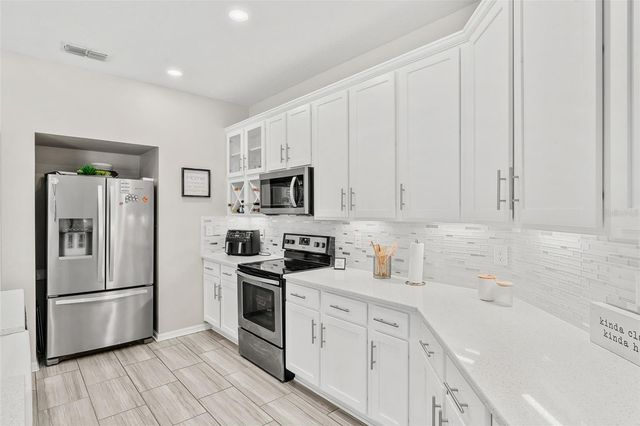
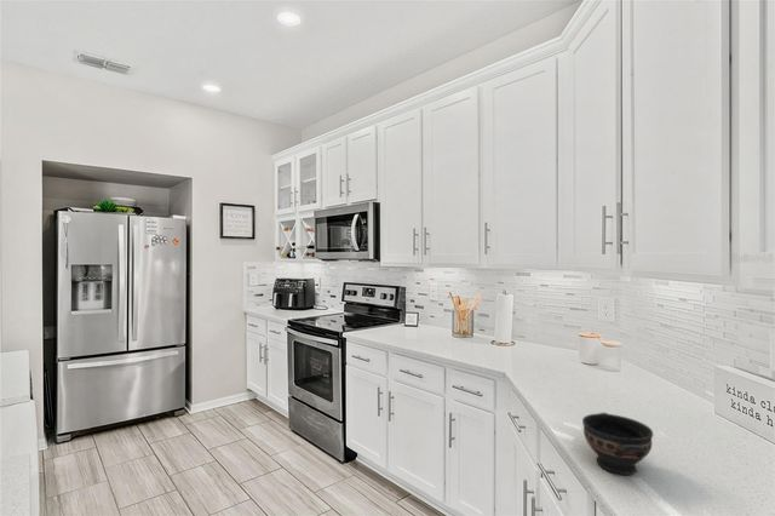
+ bowl (616, 445)
